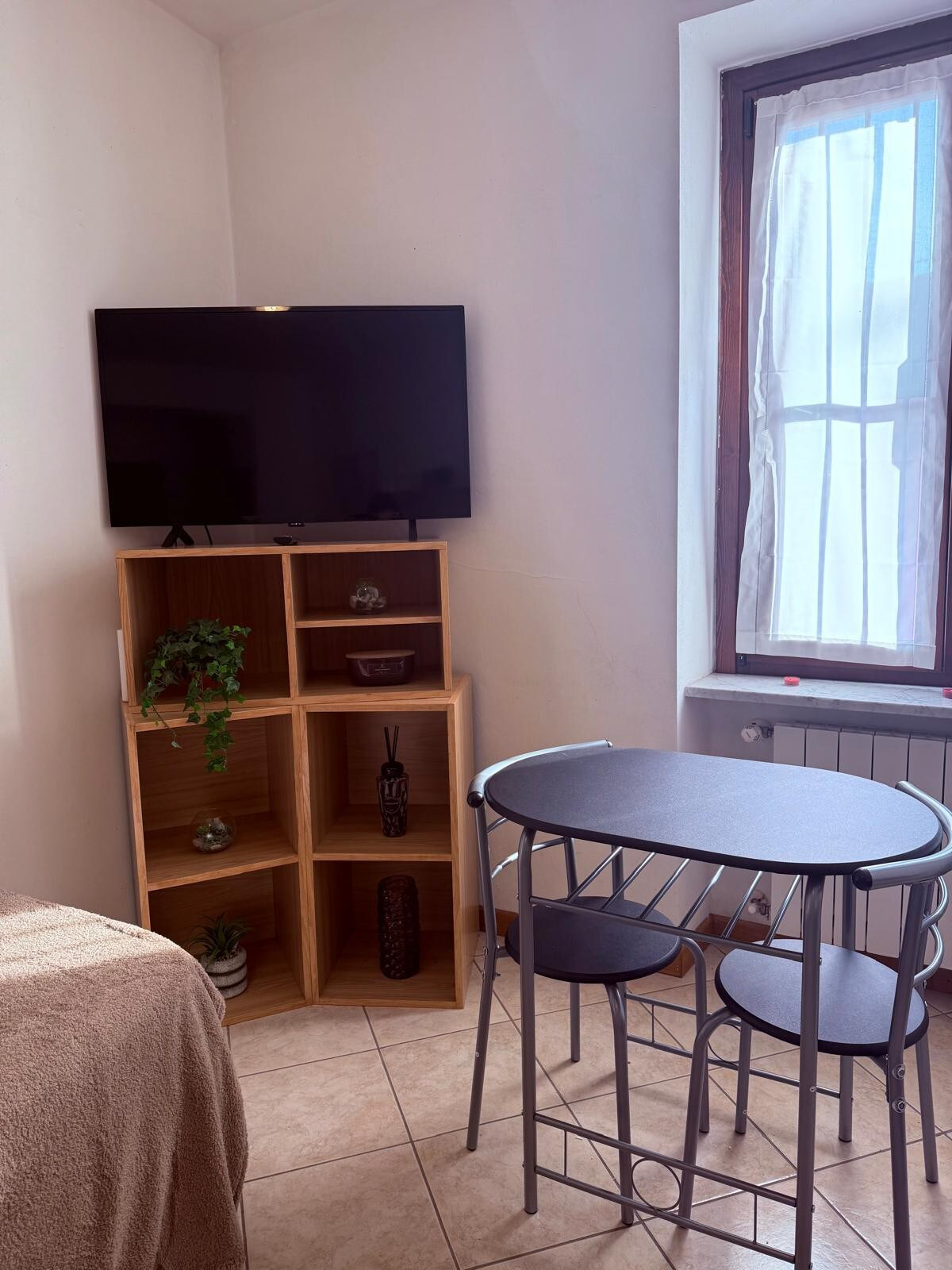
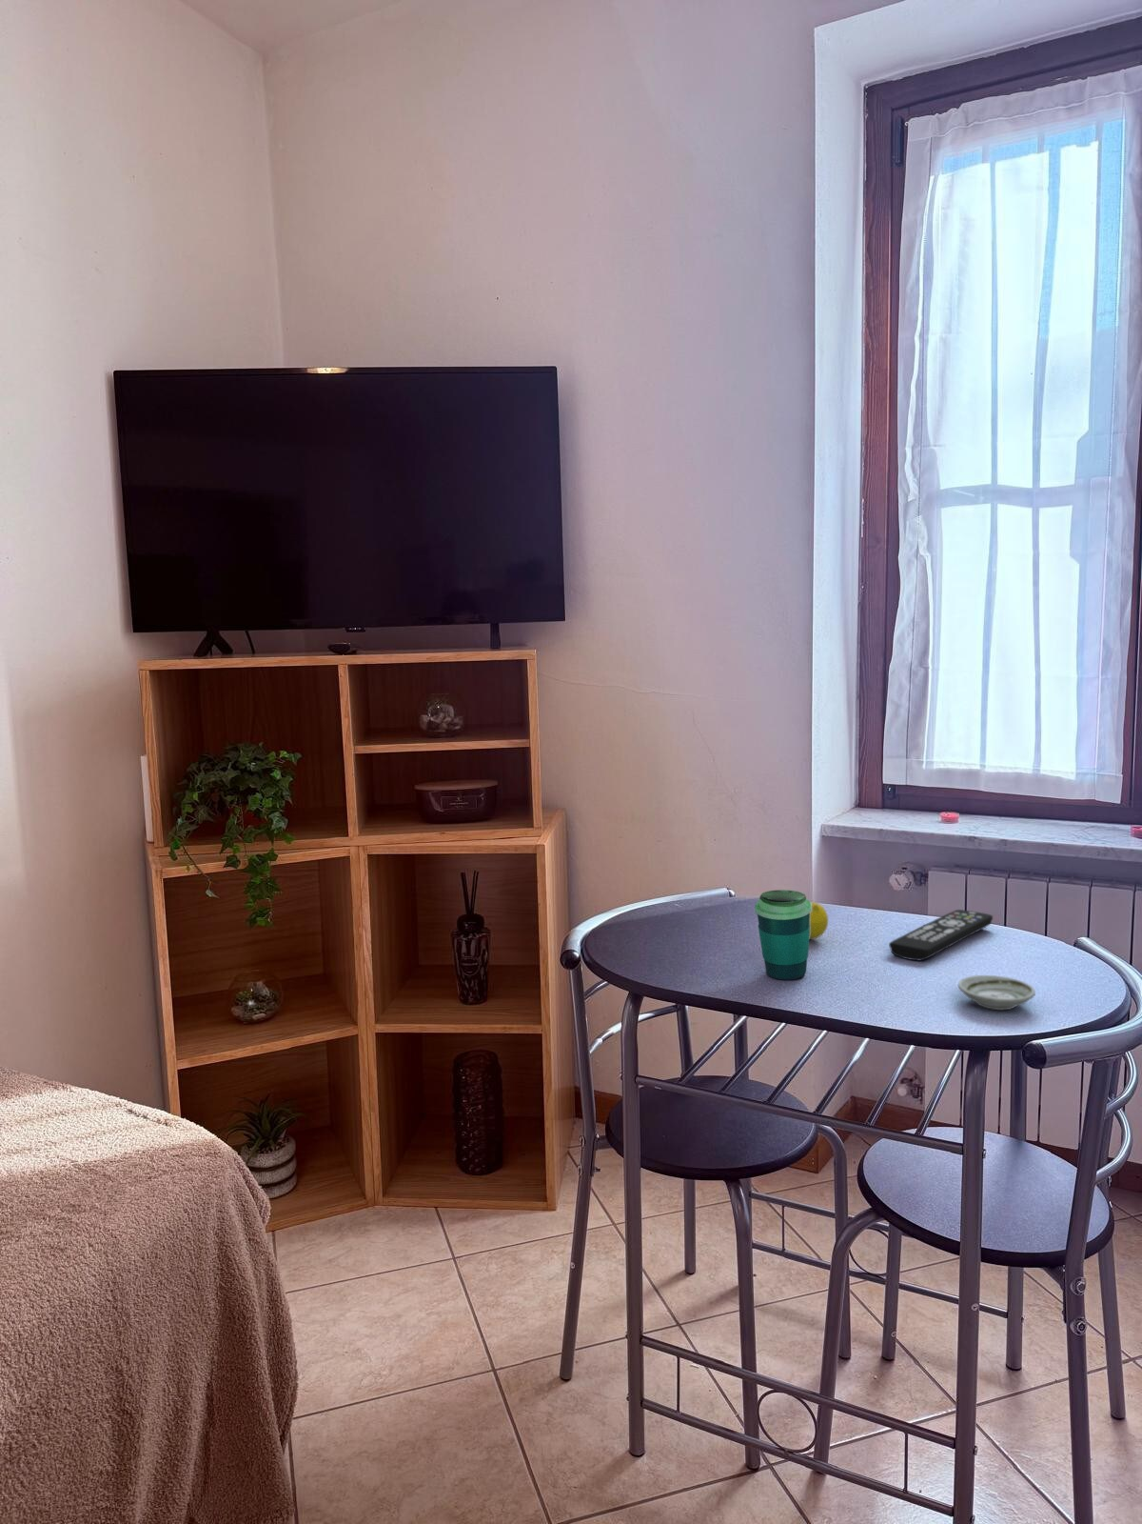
+ cup (783, 935)
+ fruit (810, 920)
+ remote control (942, 934)
+ saucer (996, 995)
